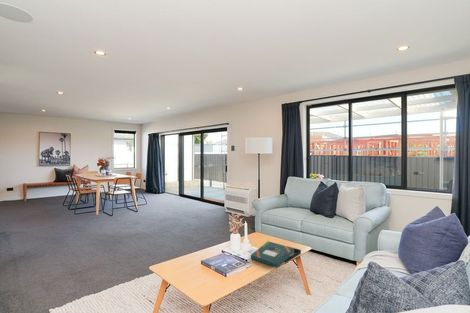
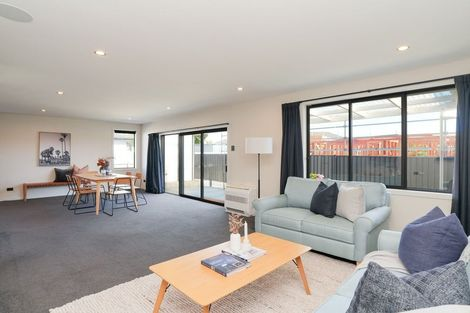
- board game (276, 251)
